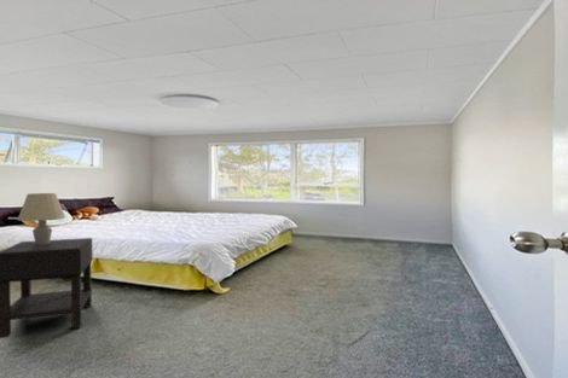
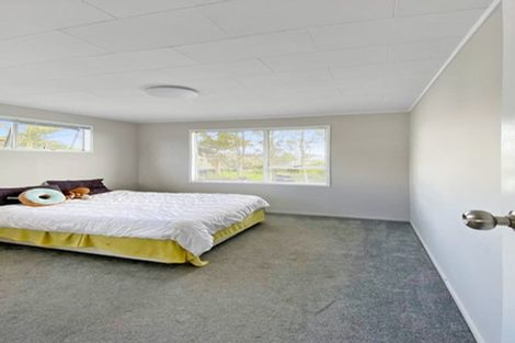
- nightstand (50, 278)
- table lamp (42, 217)
